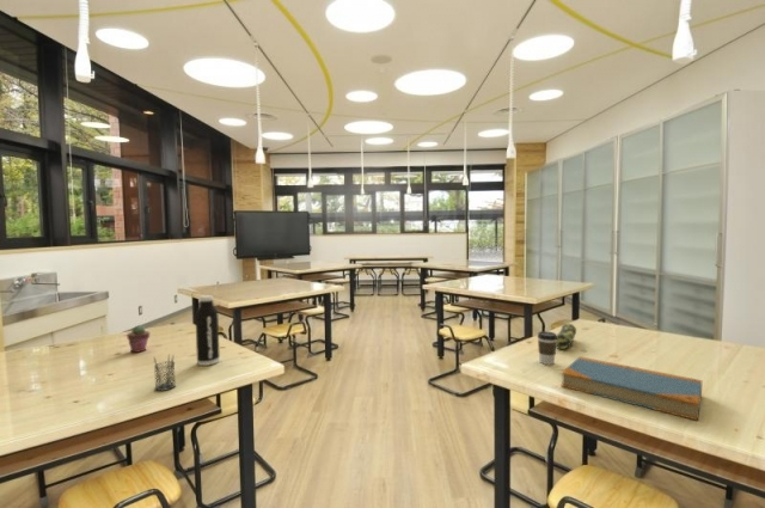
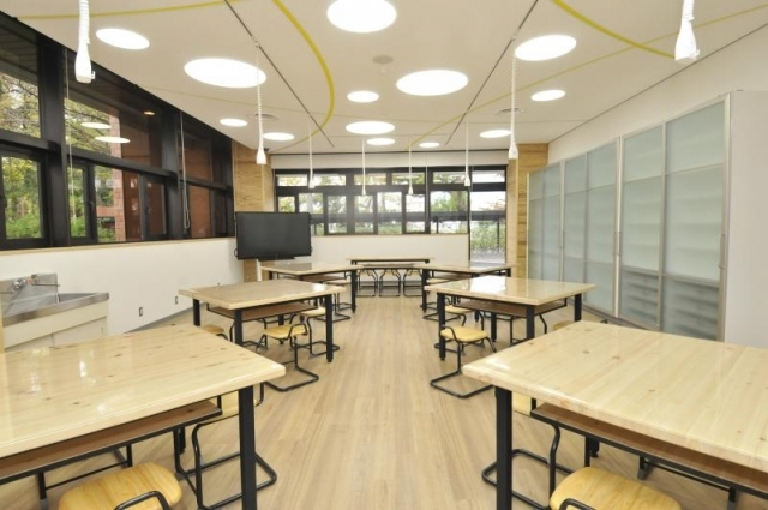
- water bottle (207, 329)
- coffee cup (546, 348)
- potted succulent (139, 337)
- book (629, 382)
- pencil case (564, 336)
- pencil holder (164, 371)
